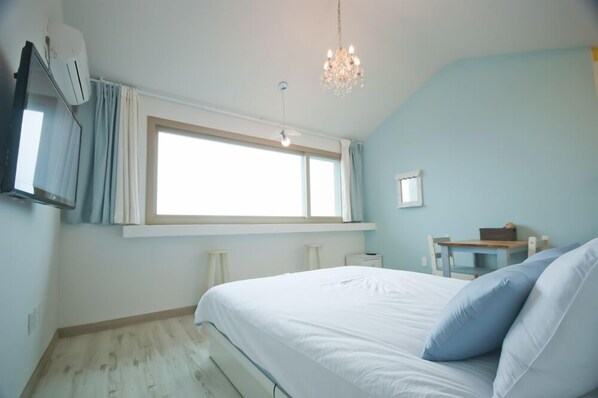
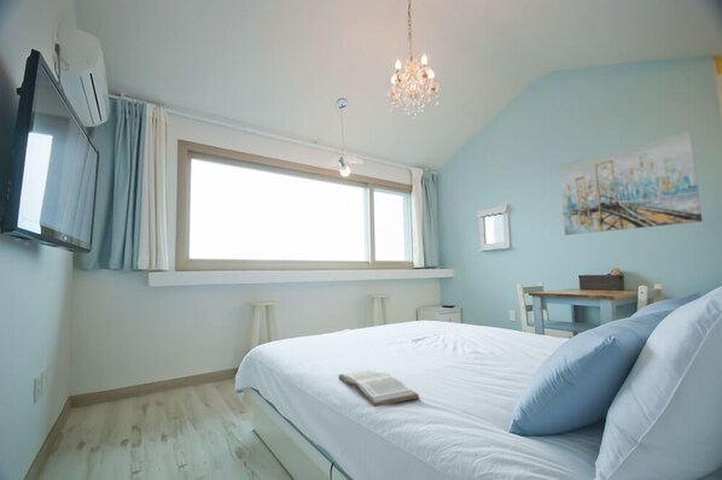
+ wall art (621, 189)
+ book (374, 381)
